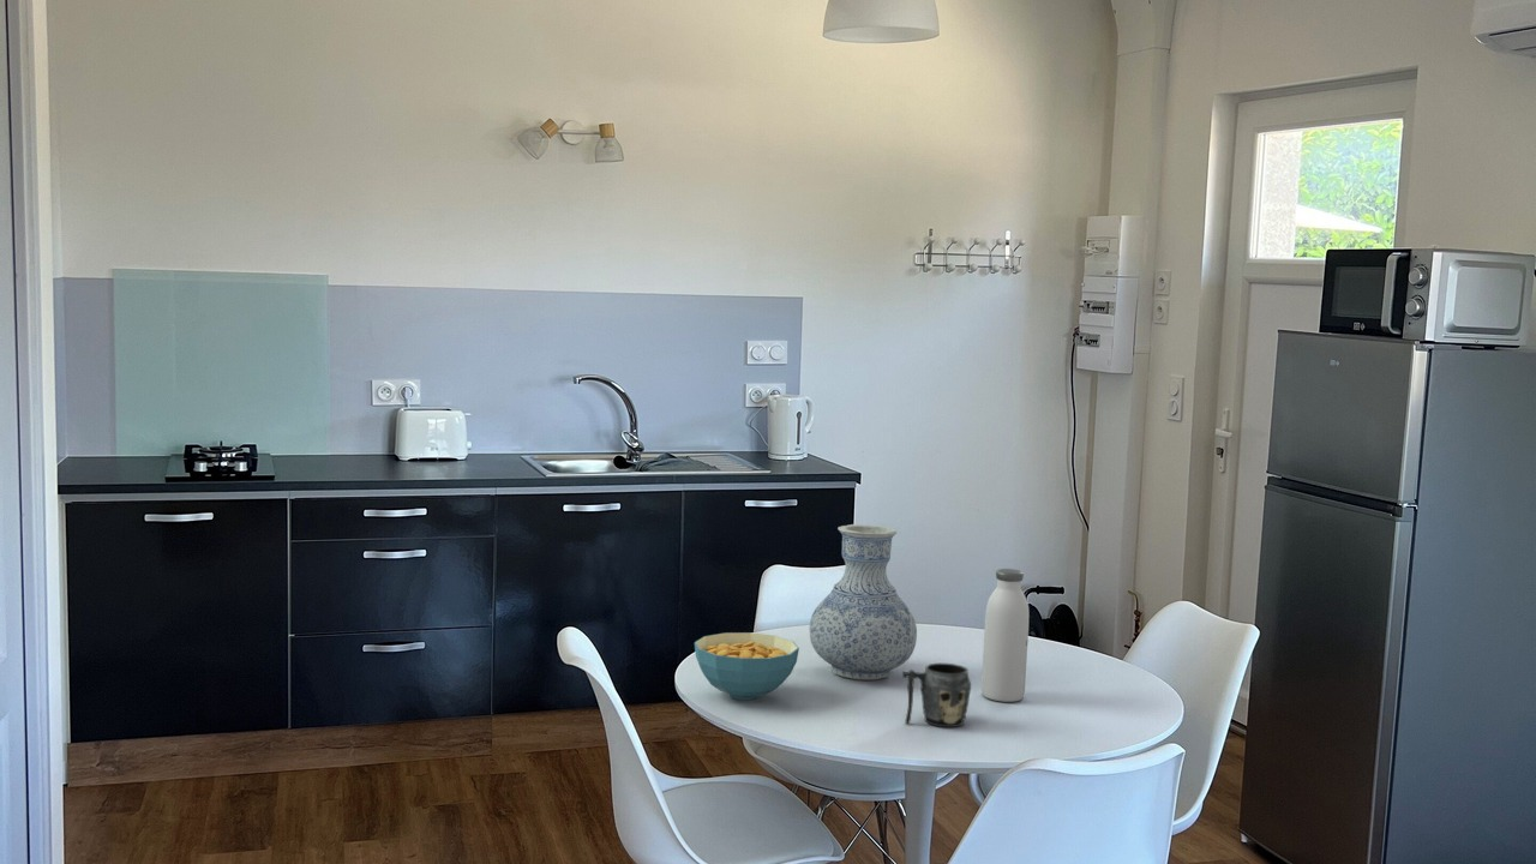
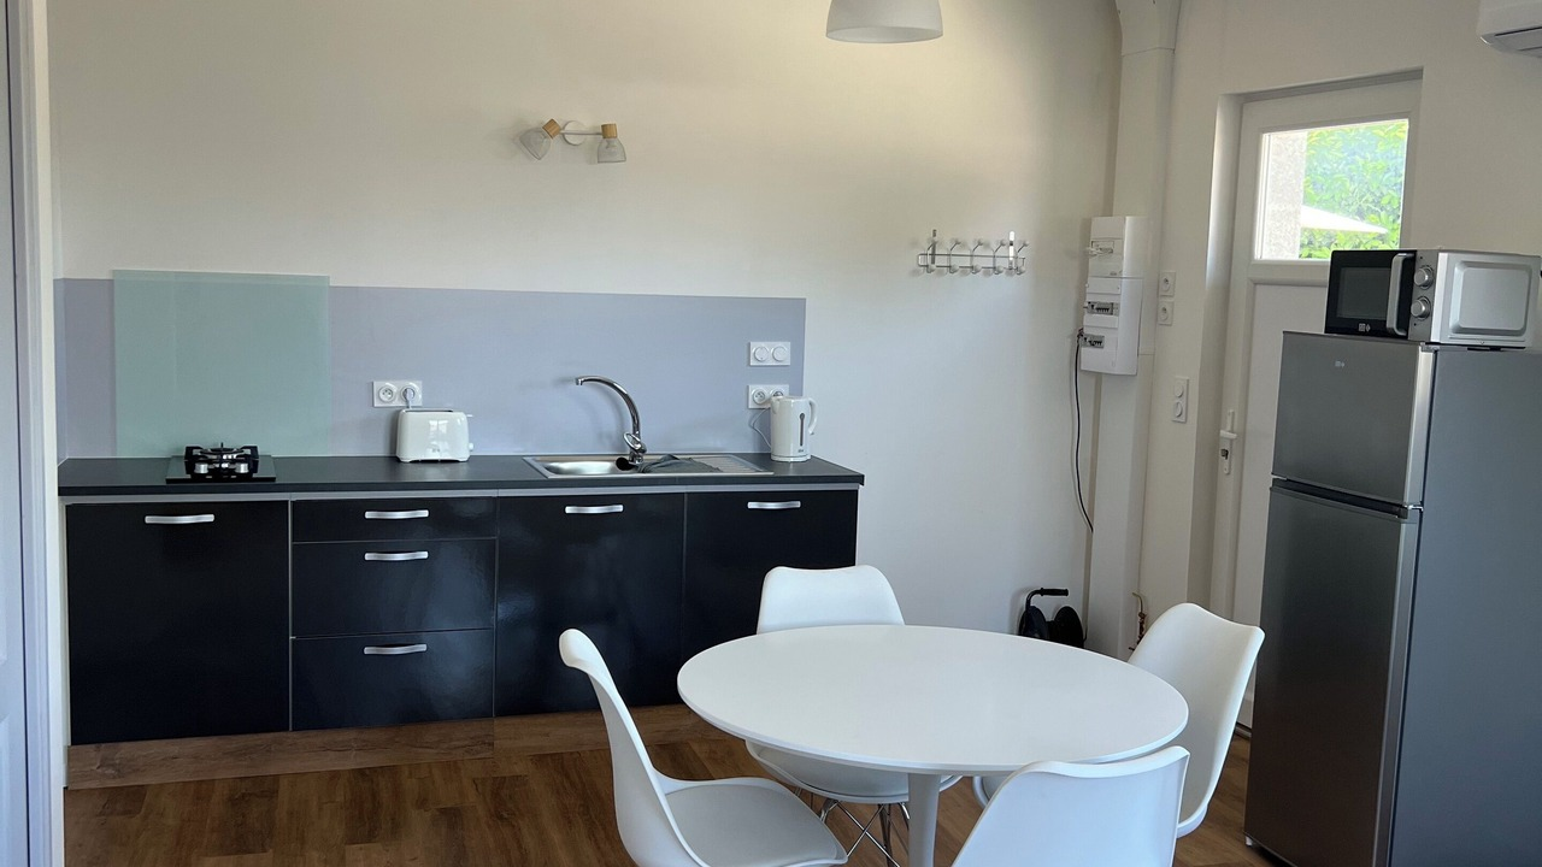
- vase (864, 600)
- cereal bowl (745, 670)
- water bottle (1006, 632)
- mug (935, 695)
